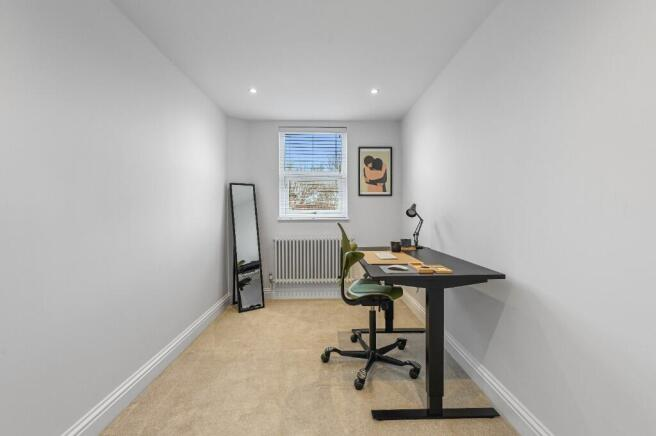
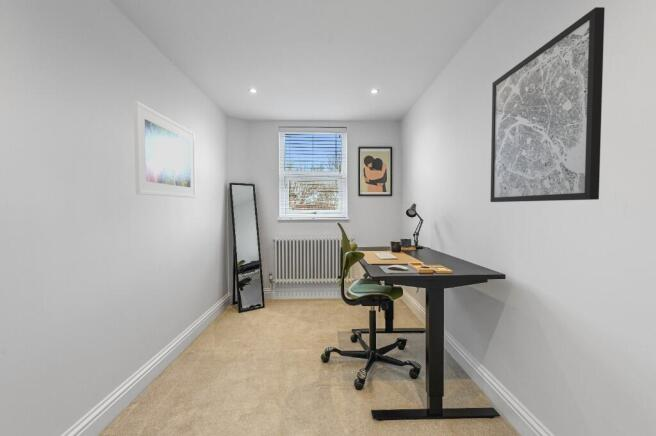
+ wall art (533, 128)
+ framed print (170, 158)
